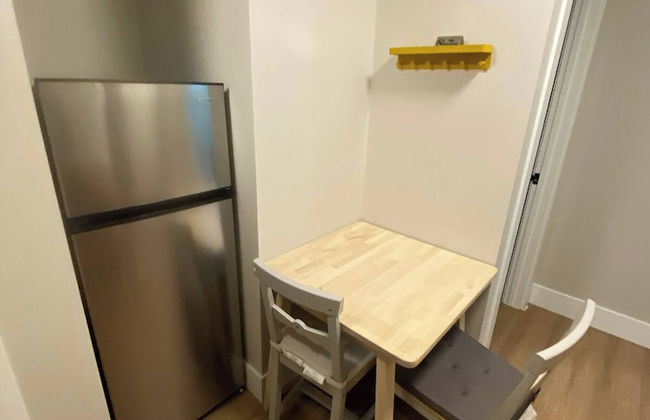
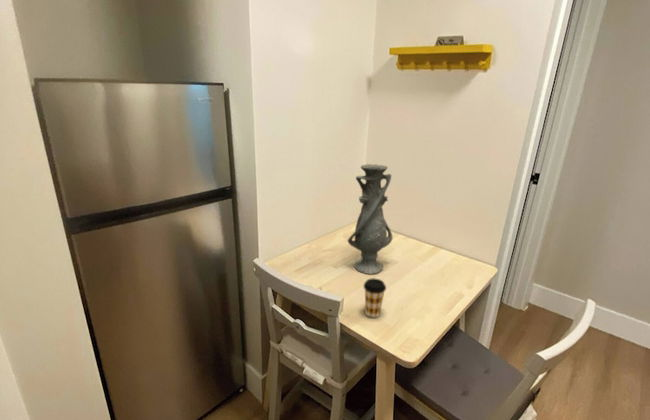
+ vase (372, 218)
+ coffee cup (373, 298)
